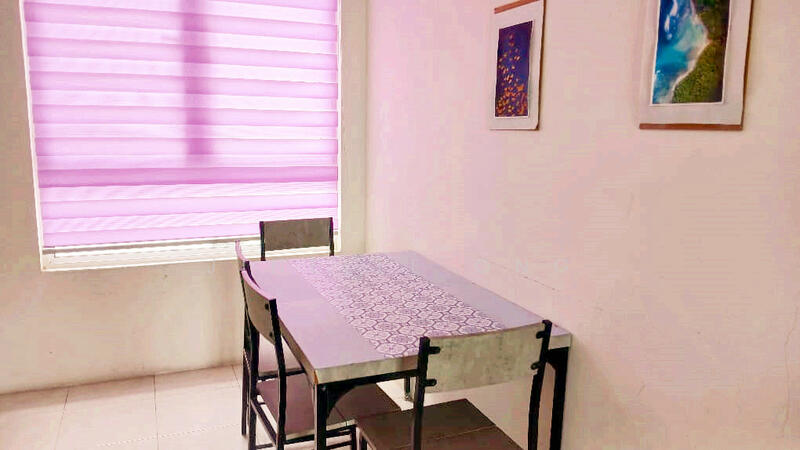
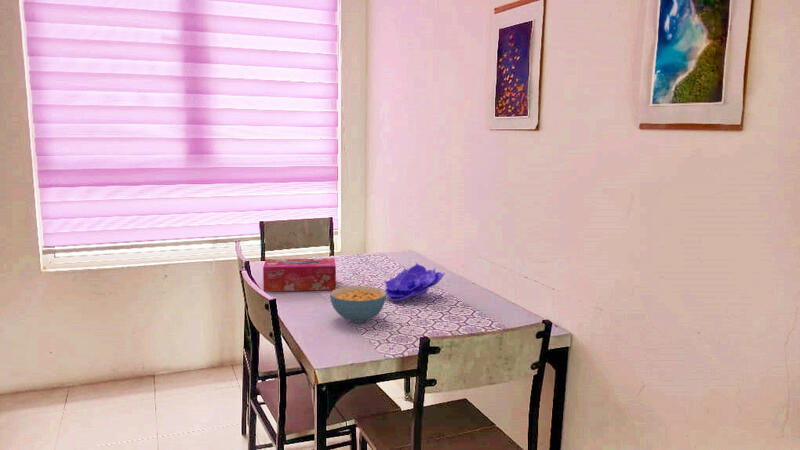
+ cereal bowl (358, 306)
+ tissue box (300, 274)
+ decorative bowl (409, 281)
